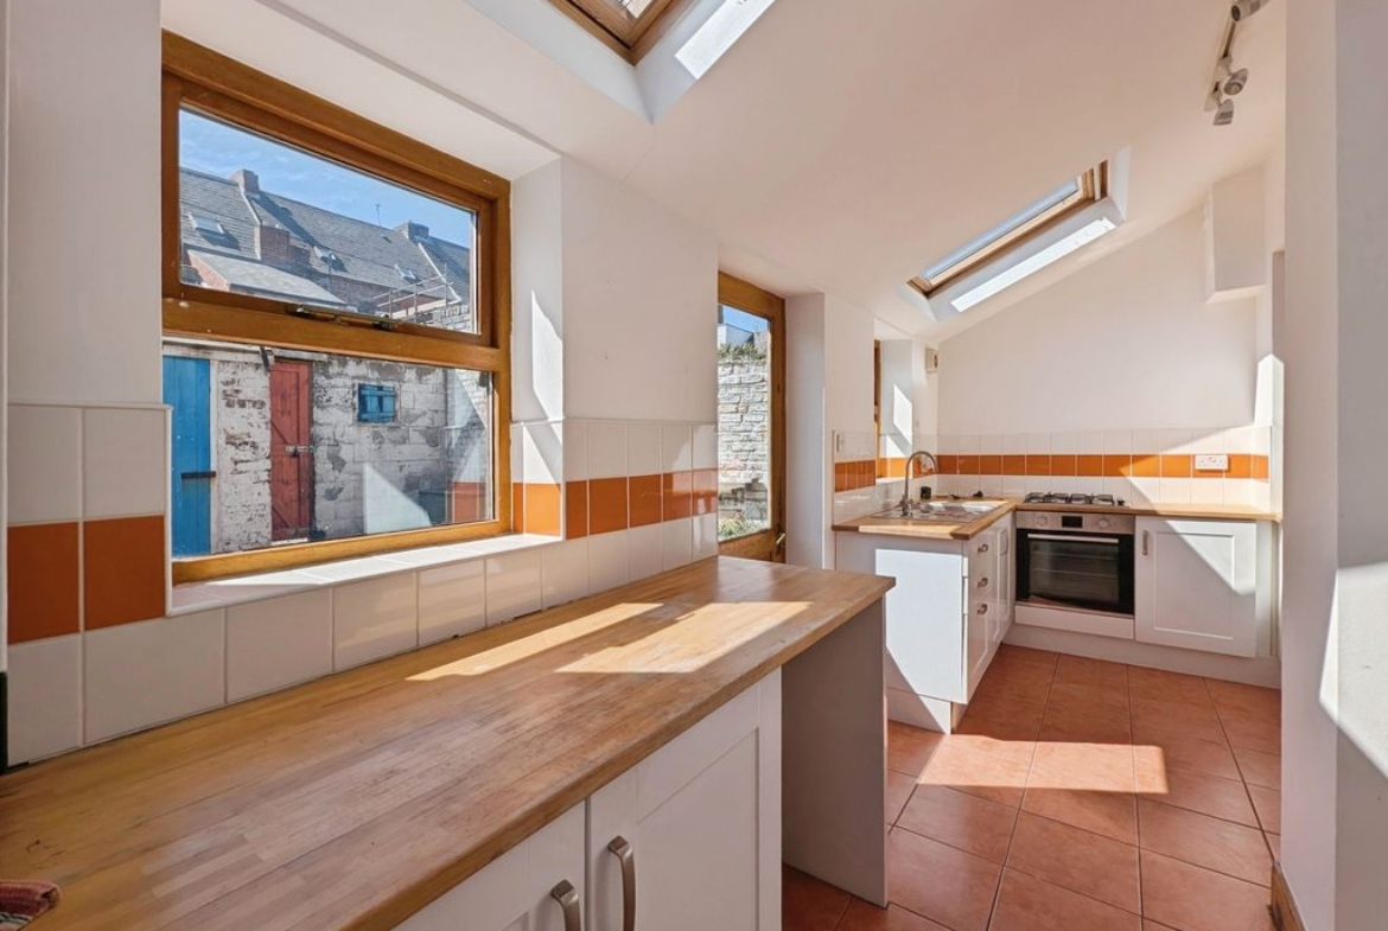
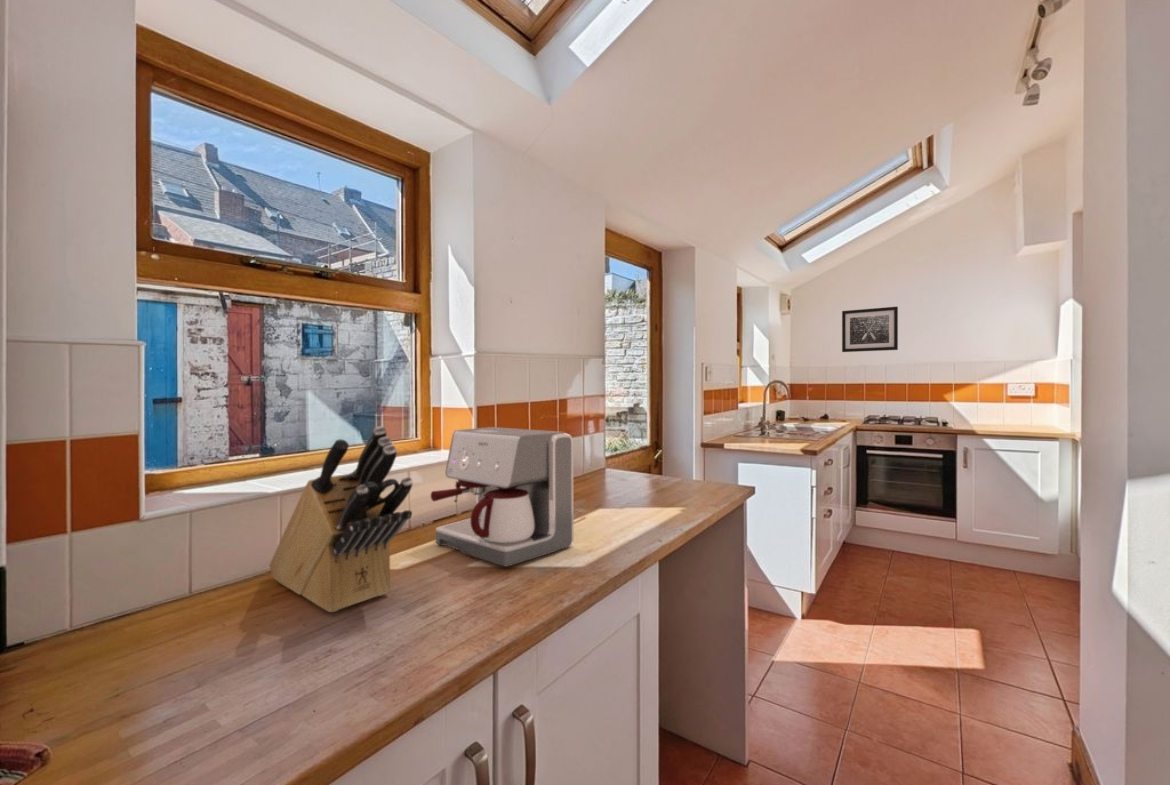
+ coffee maker (504, 487)
+ wall art (869, 330)
+ knife block (337, 508)
